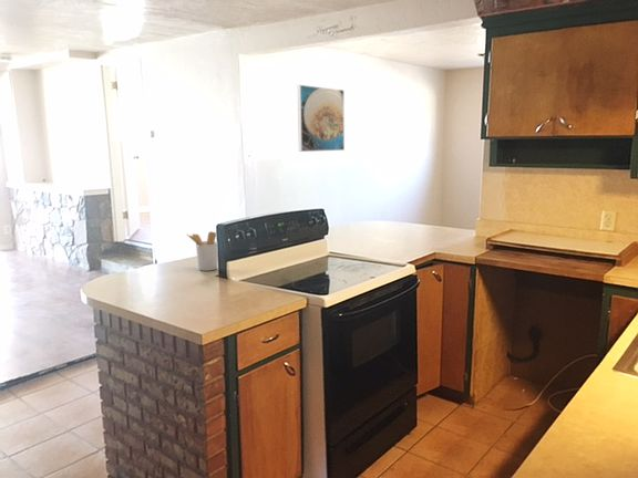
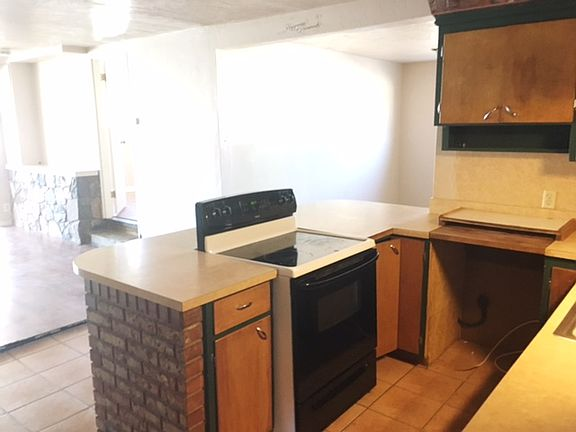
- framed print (321, 119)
- utensil holder (202, 250)
